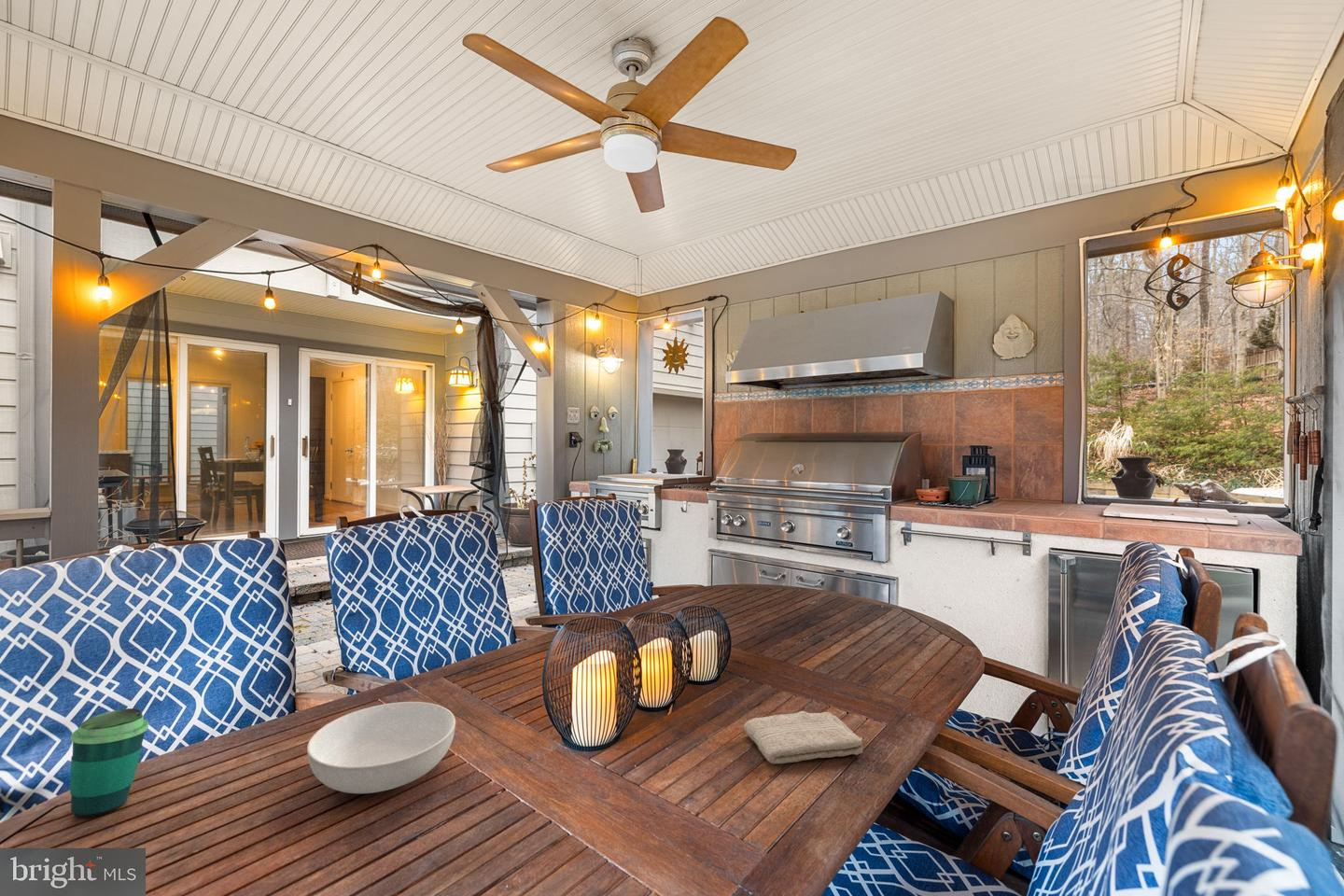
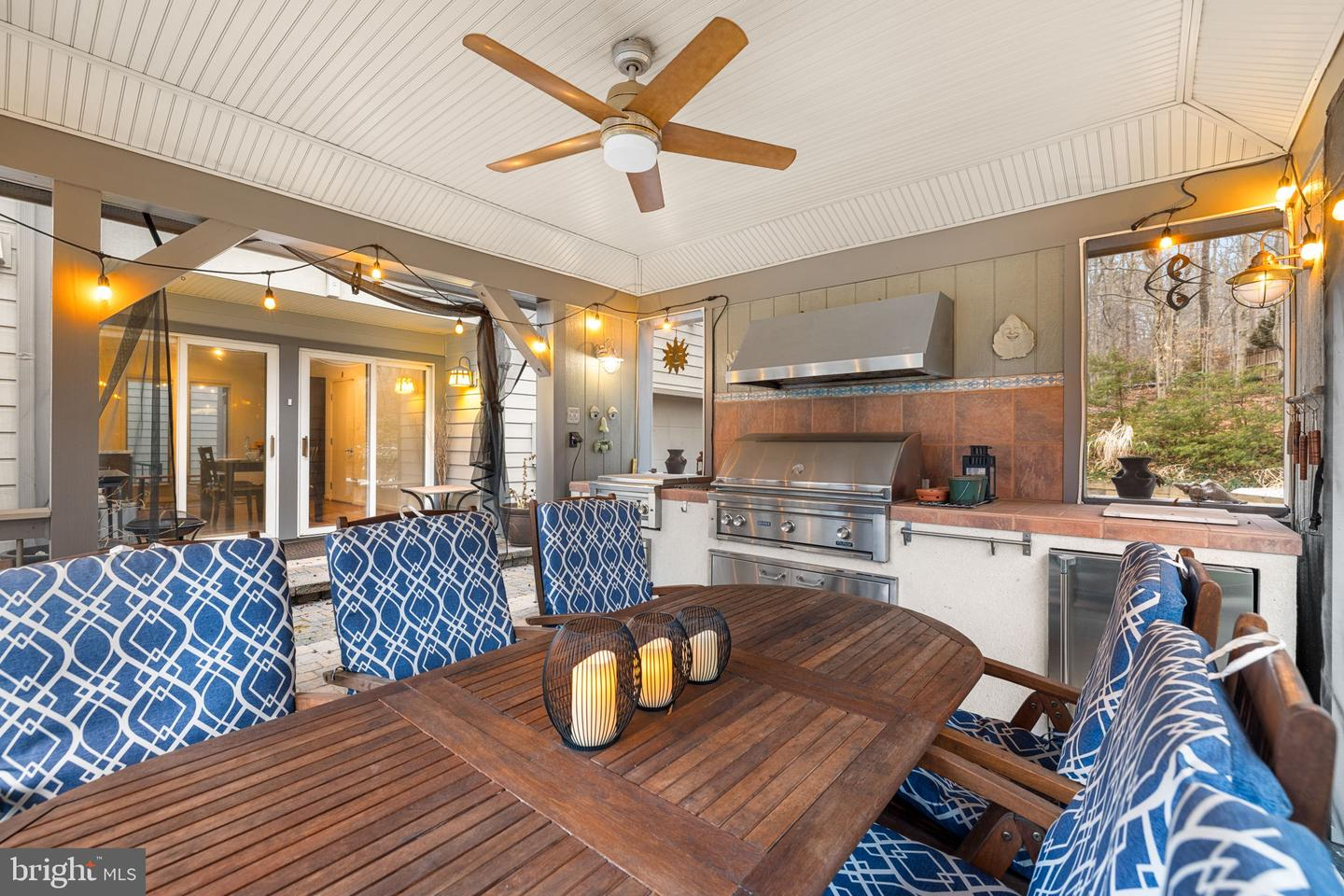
- cup (110, 760)
- serving bowl (385, 751)
- washcloth (803, 735)
